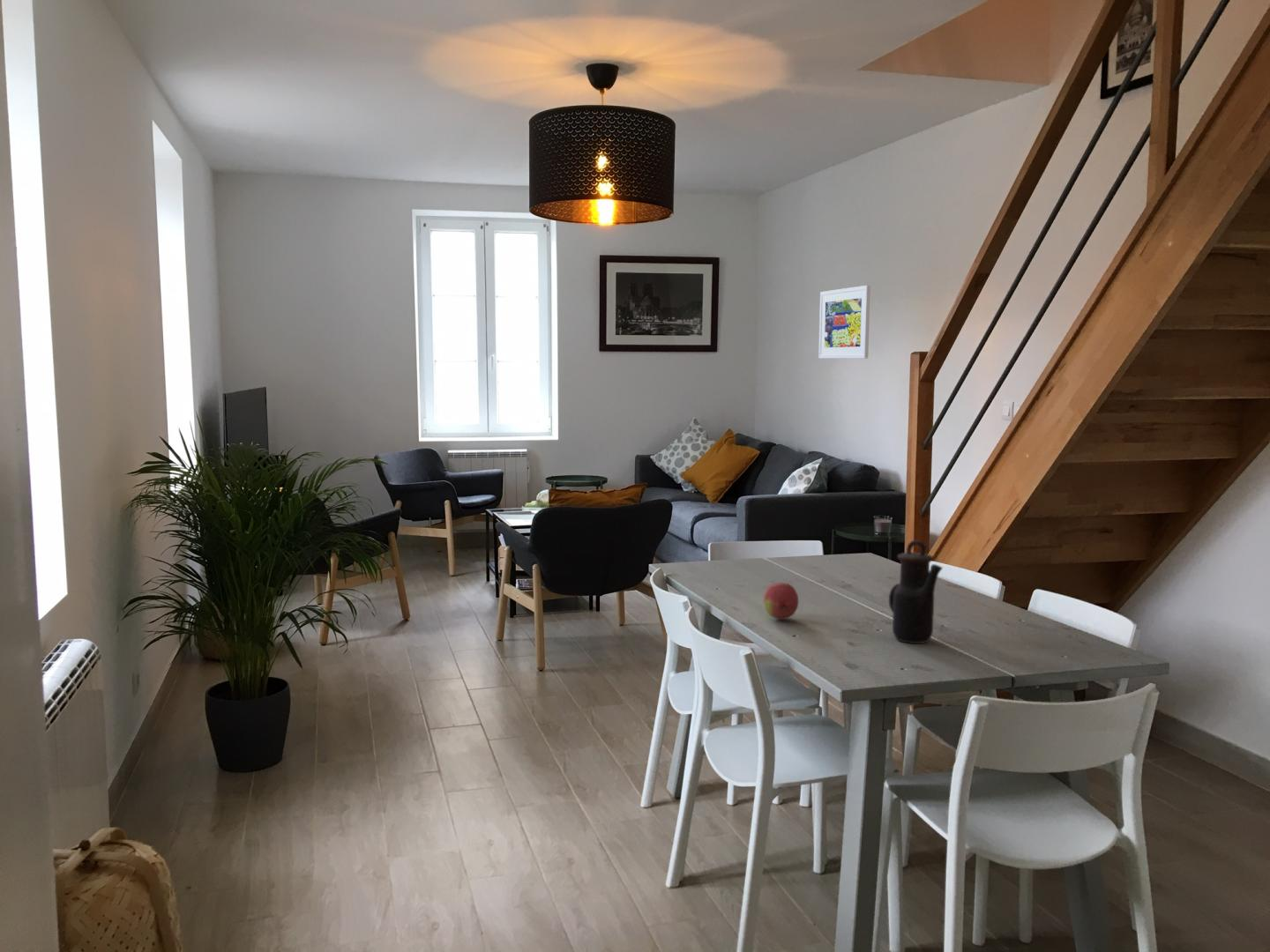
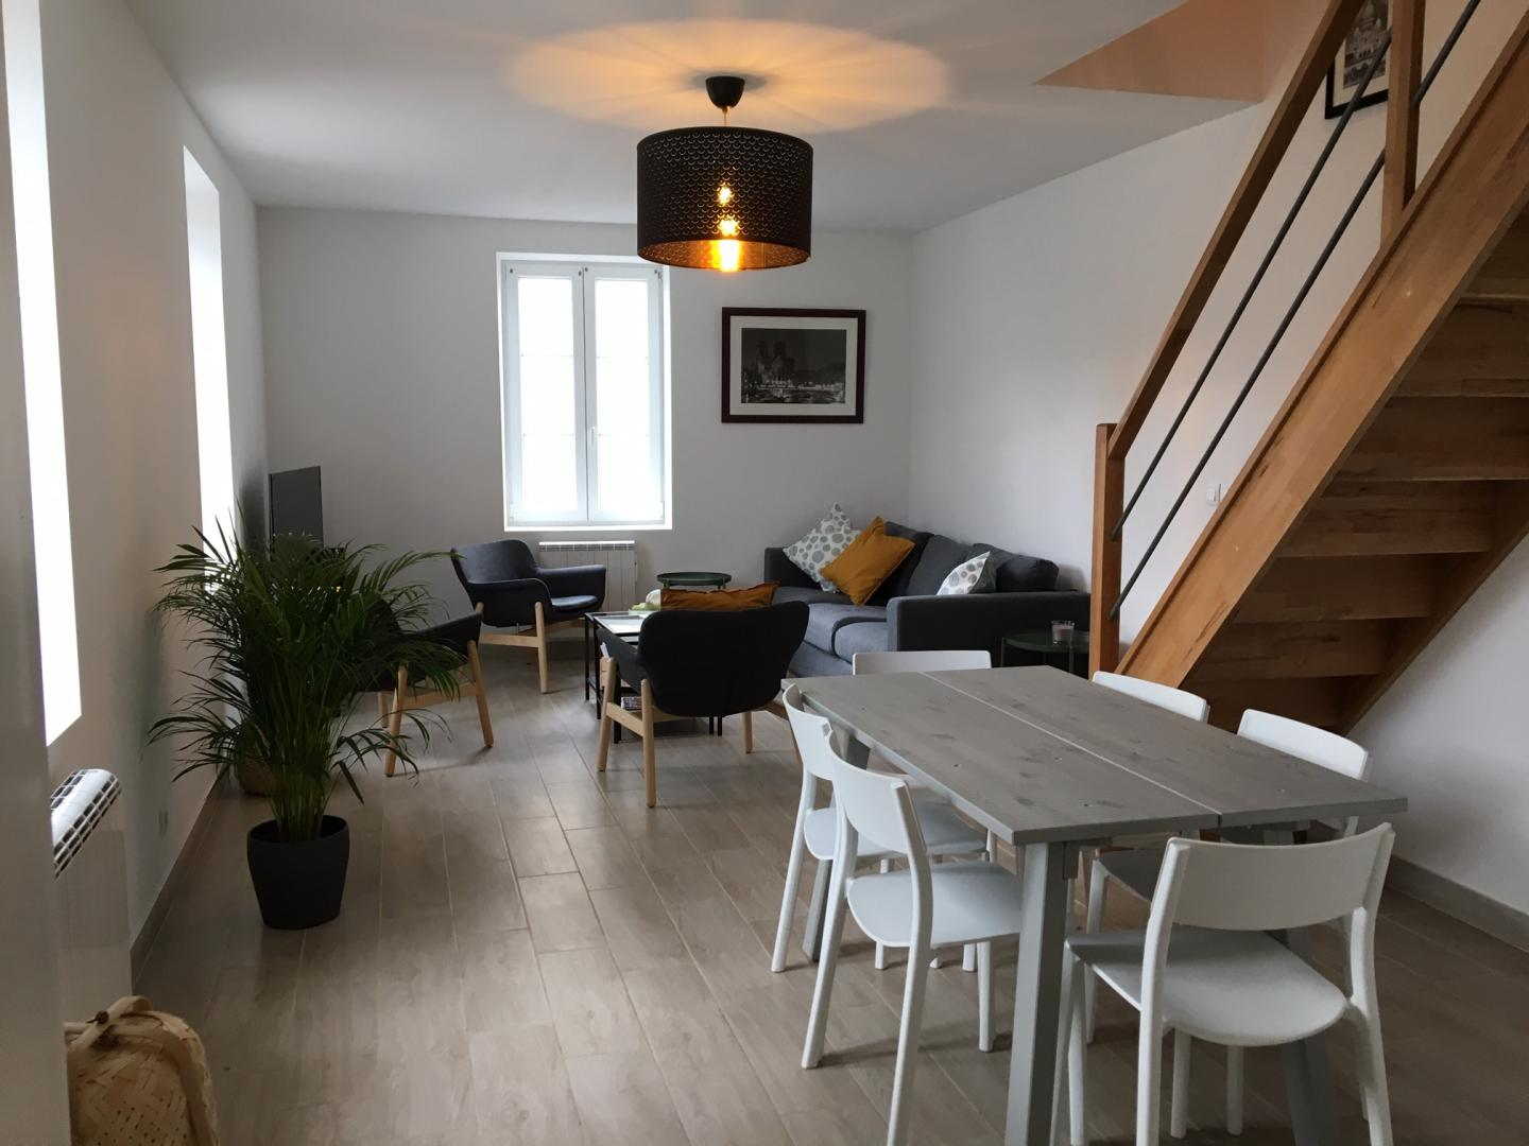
- teapot (914, 590)
- fruit (780, 600)
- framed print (842, 324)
